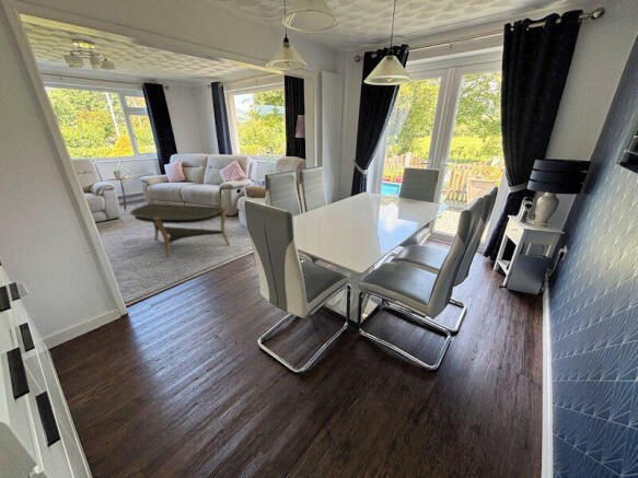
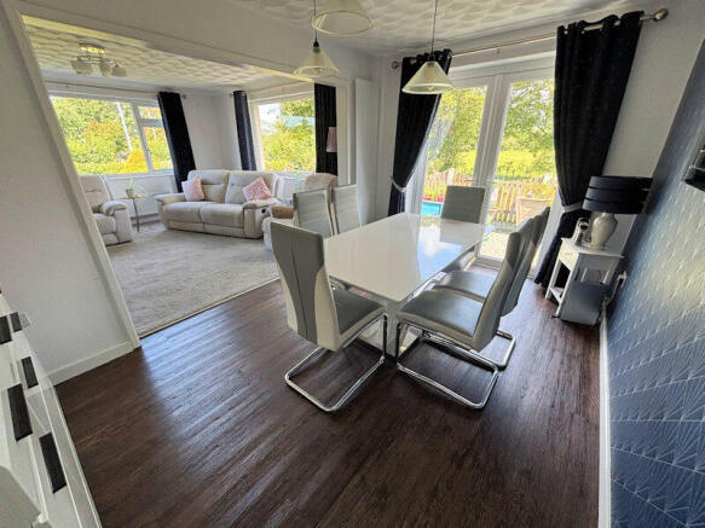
- coffee table (176, 230)
